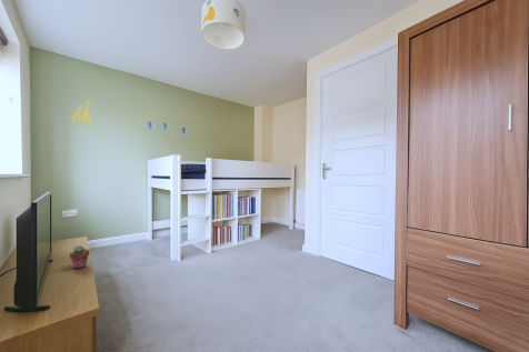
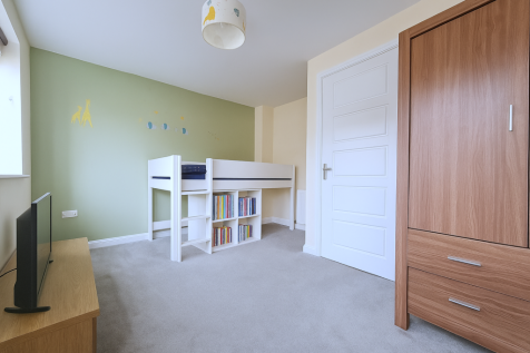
- potted succulent (79, 255)
